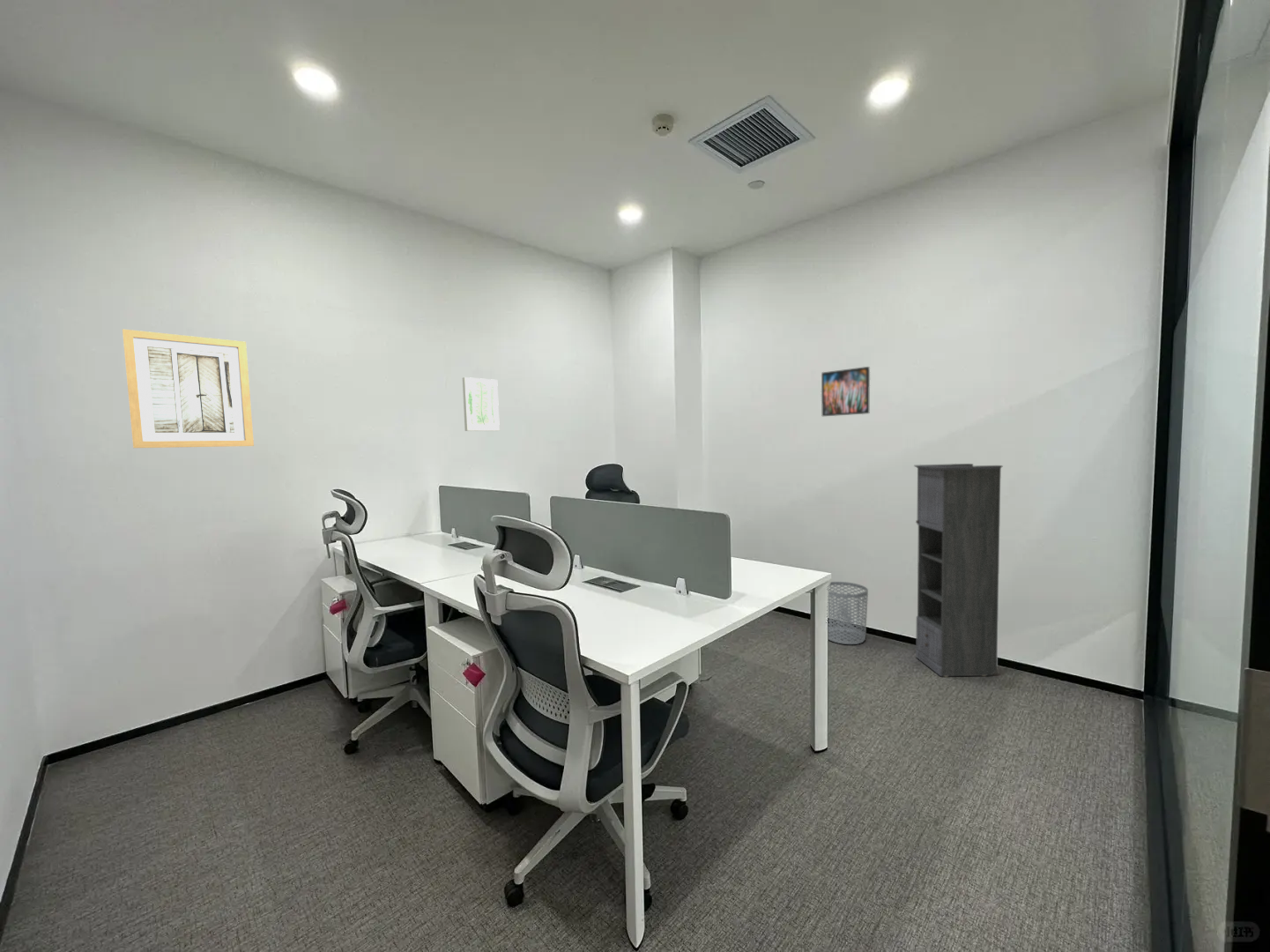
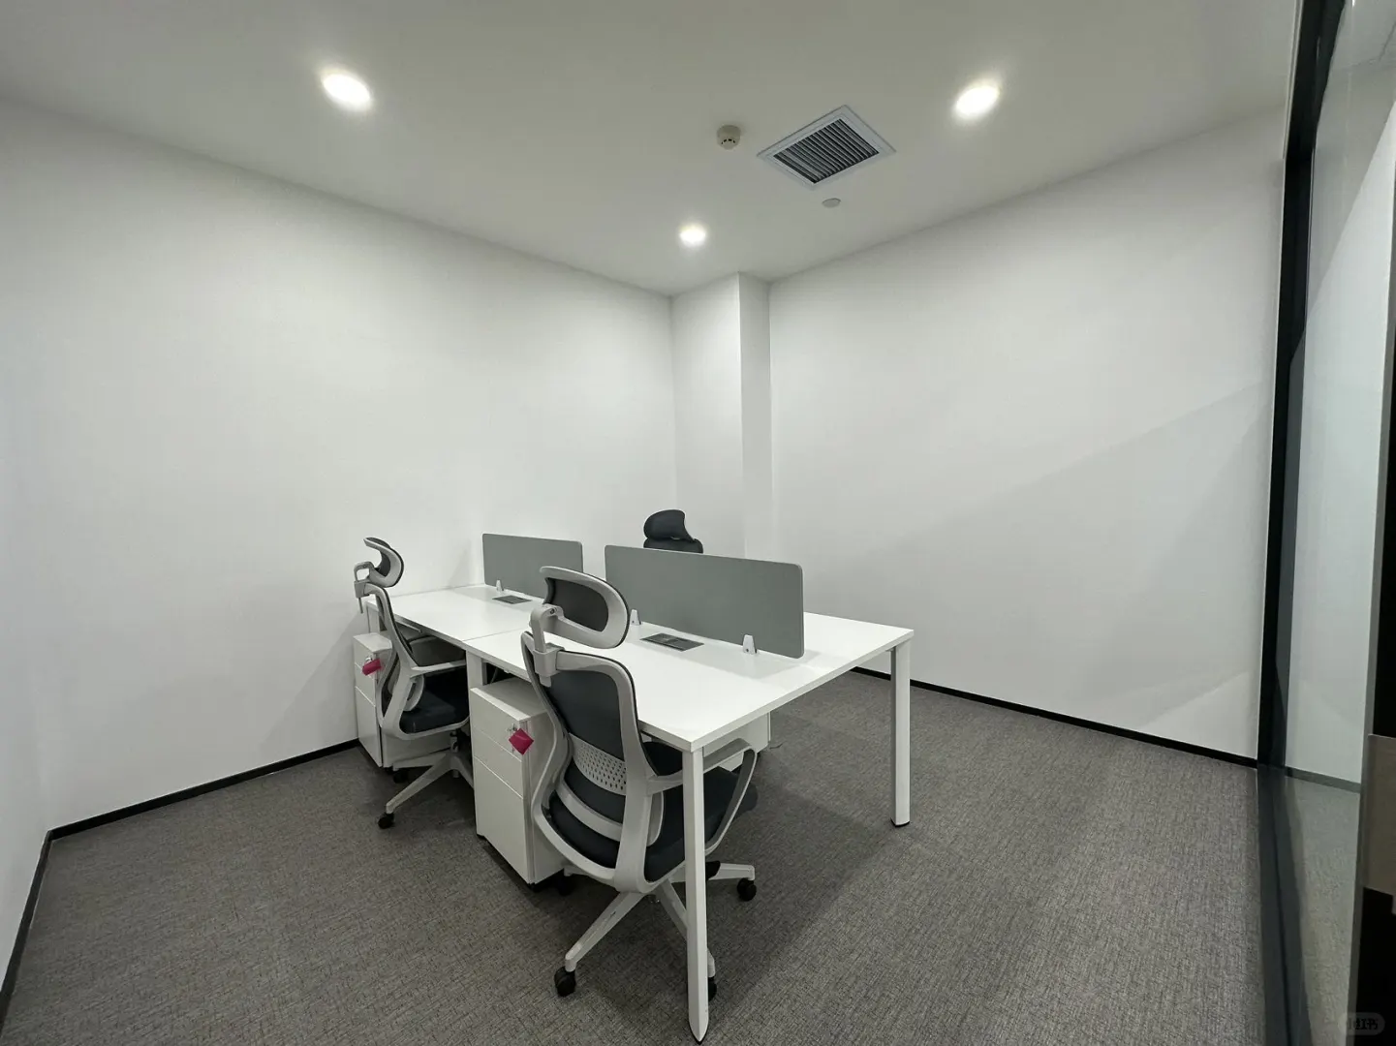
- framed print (844, 392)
- wall art (481, 405)
- storage cabinet (954, 567)
- waste bin (843, 612)
- wall art (192, 391)
